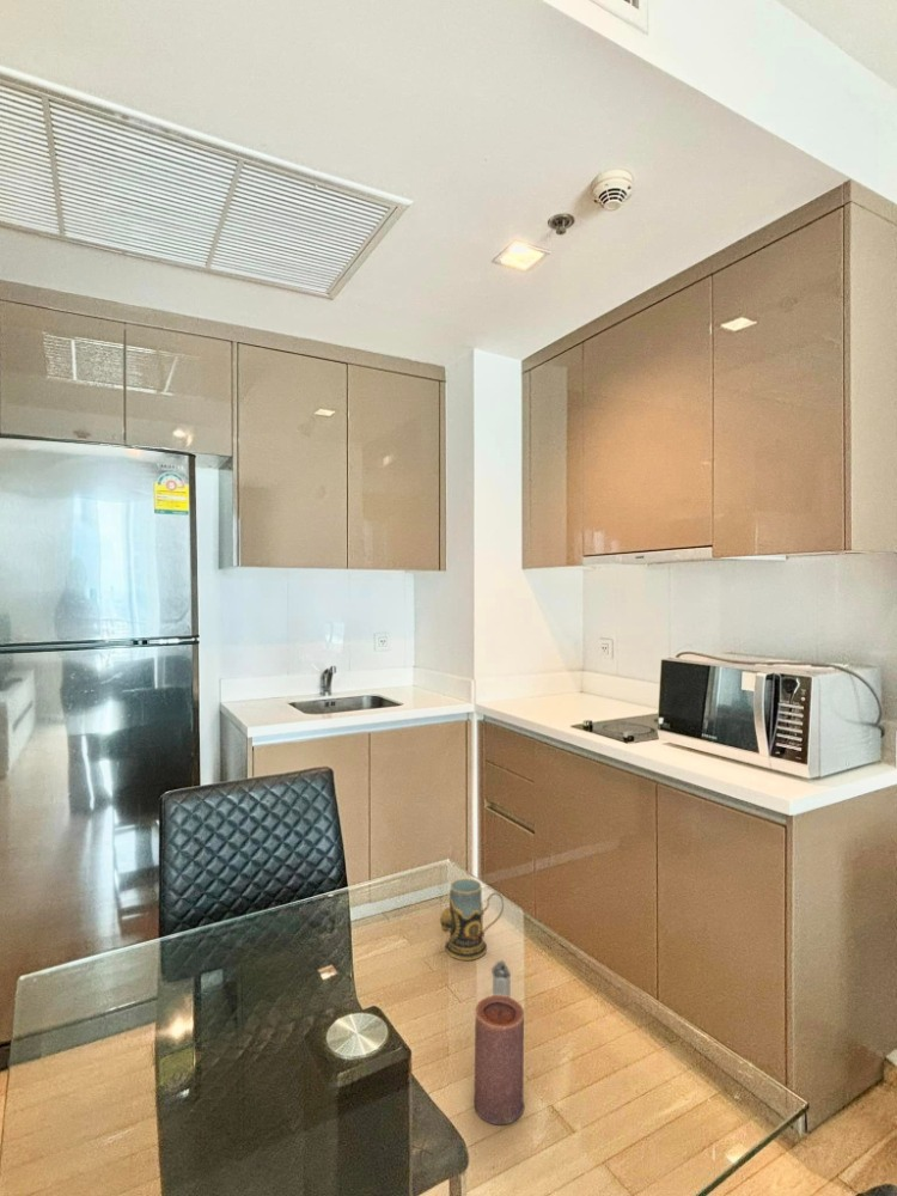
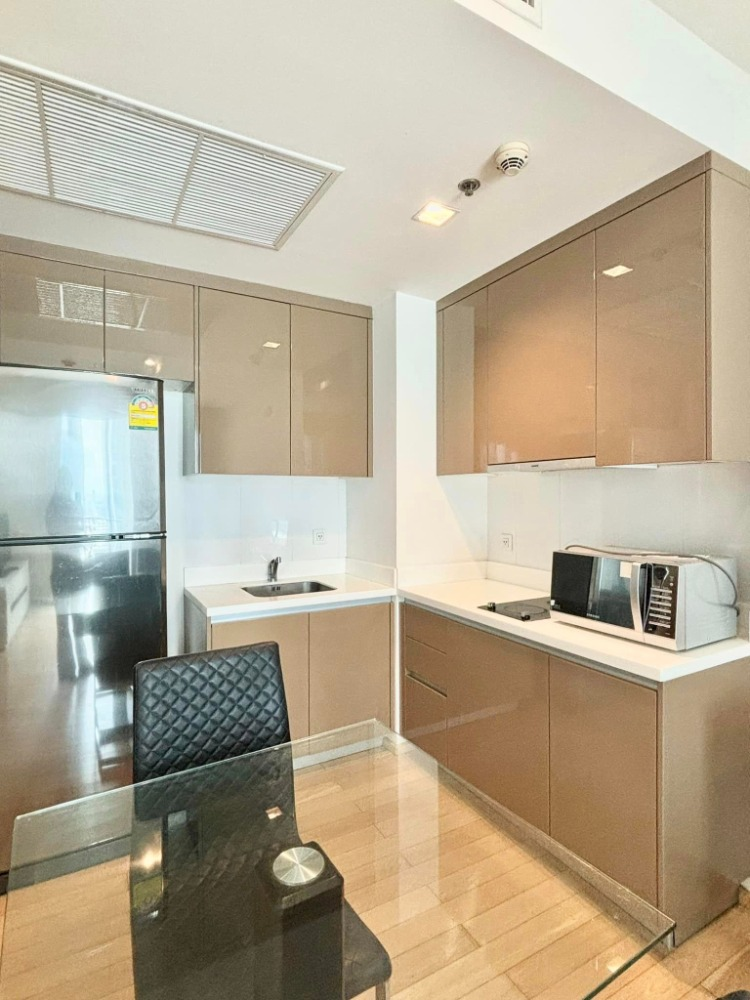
- mug (471, 916)
- candle (499, 1056)
- shaker (501, 988)
